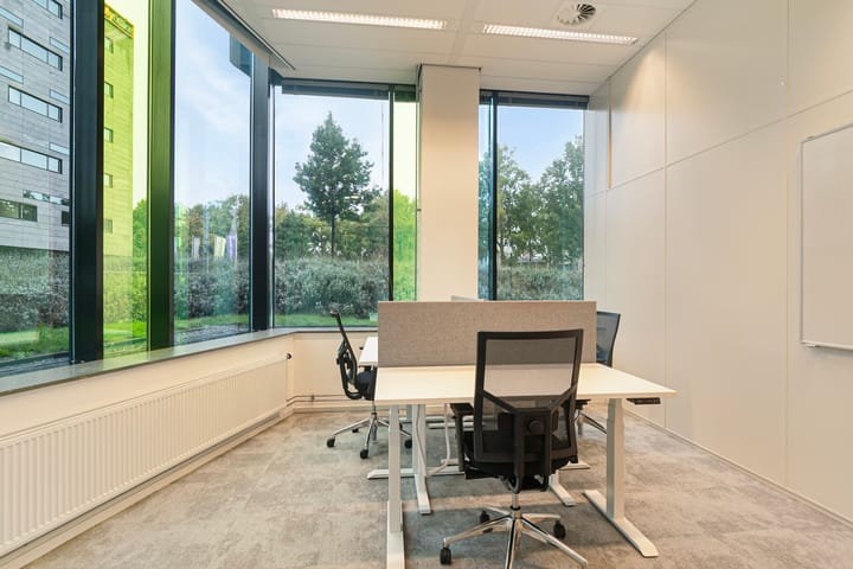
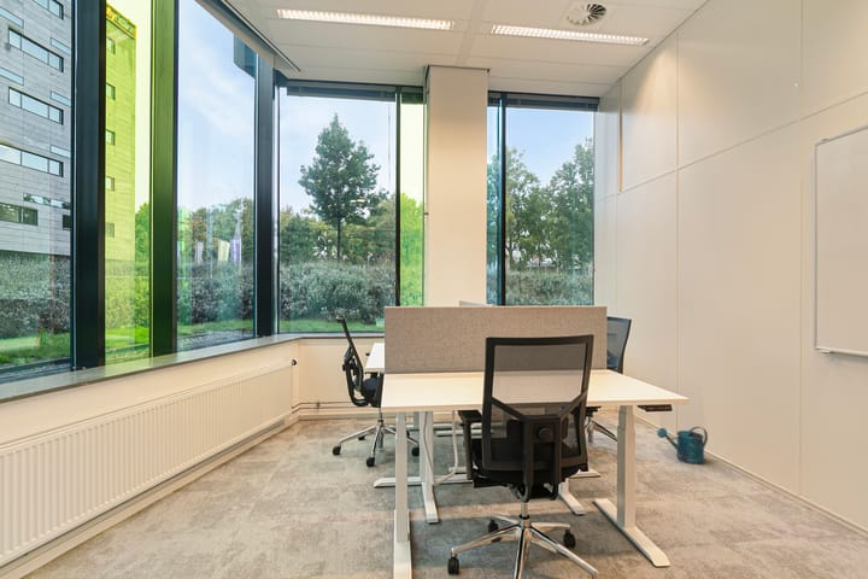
+ watering can (682, 443)
